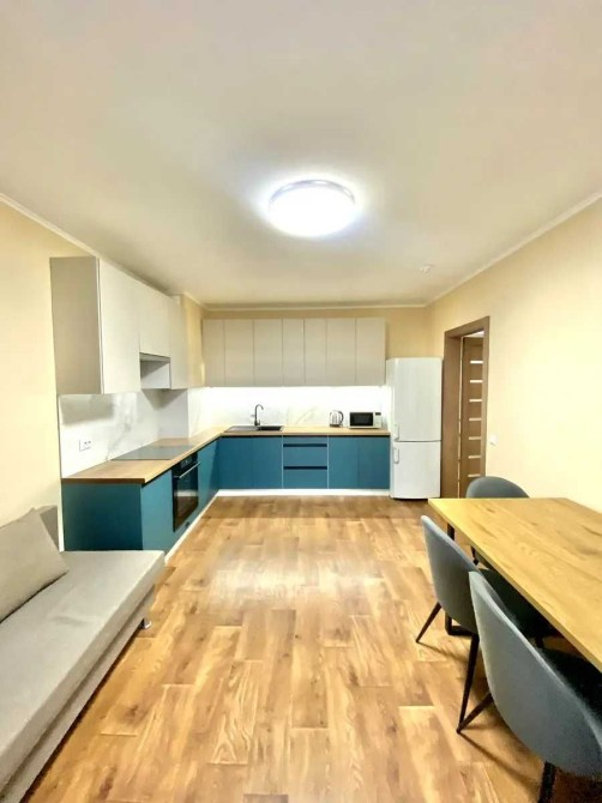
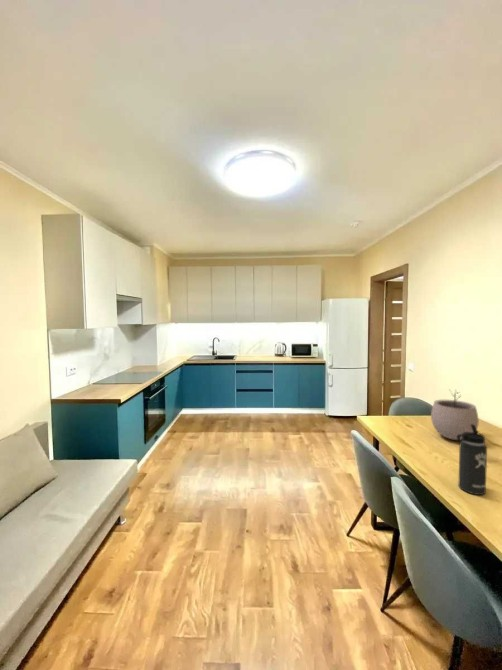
+ plant pot (454, 413)
+ thermos bottle (470, 457)
